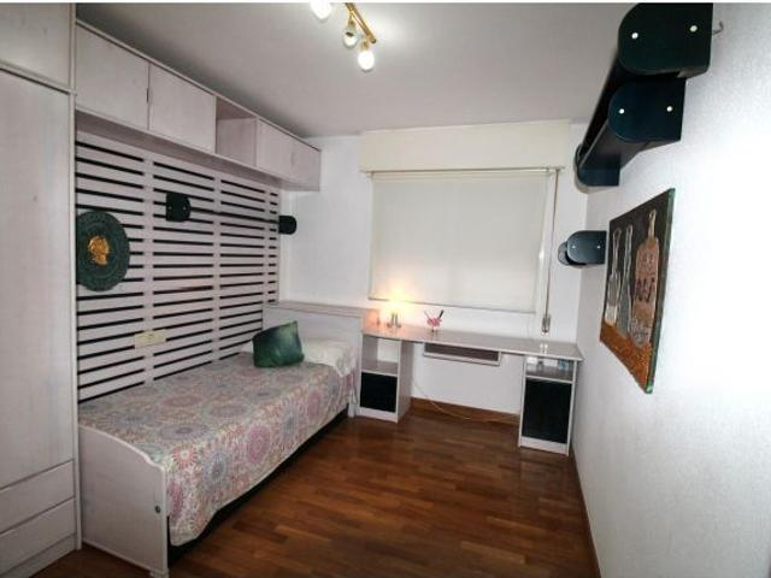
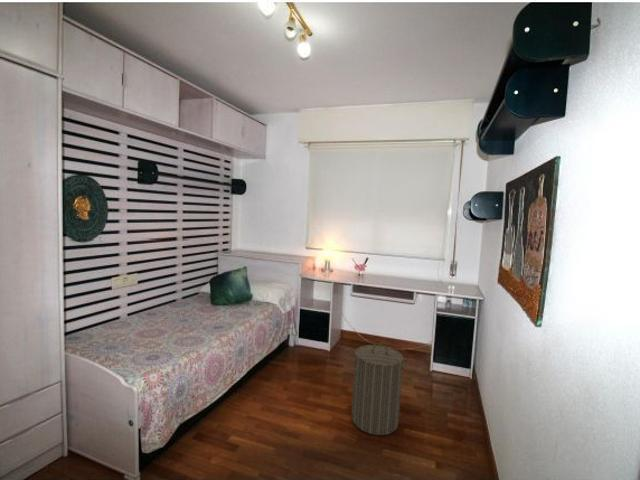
+ laundry hamper (377, 382)
